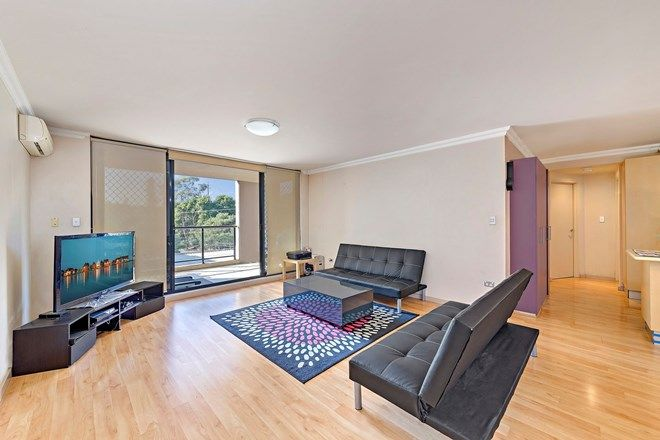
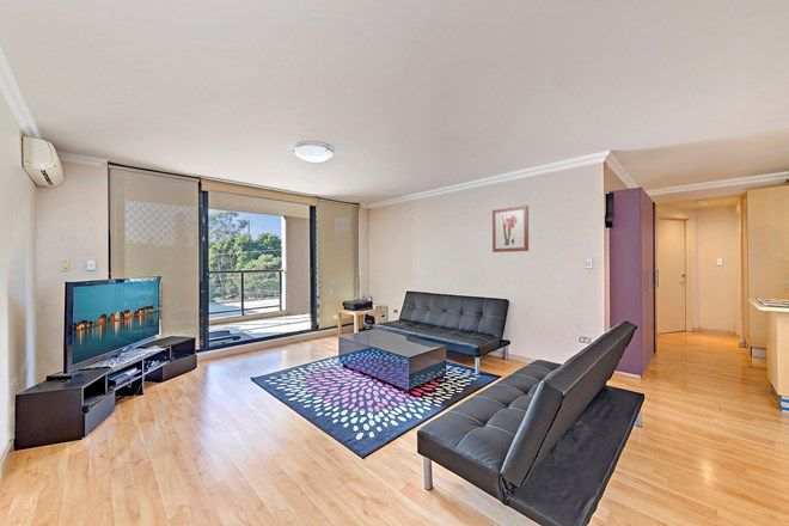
+ wall art (509, 230)
